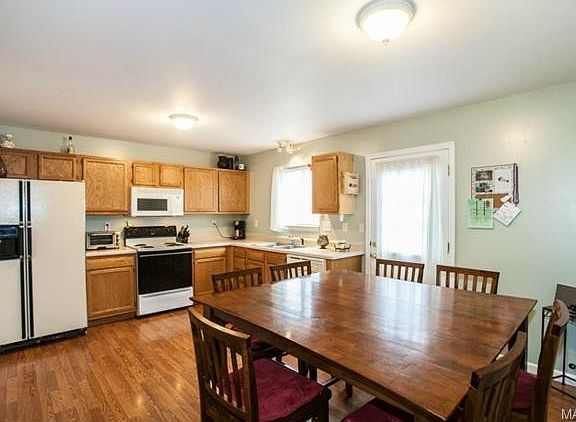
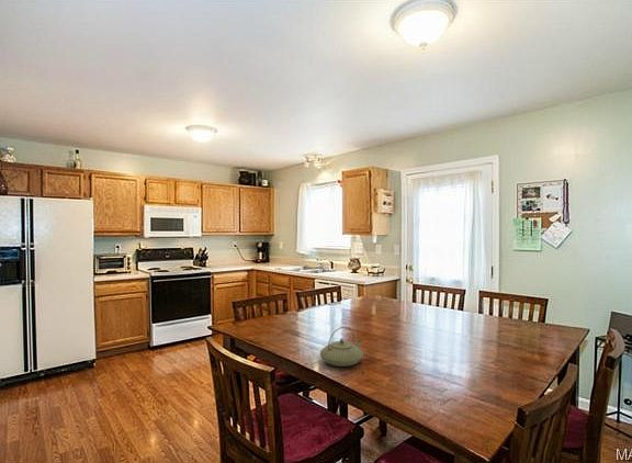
+ teapot (343, 343)
